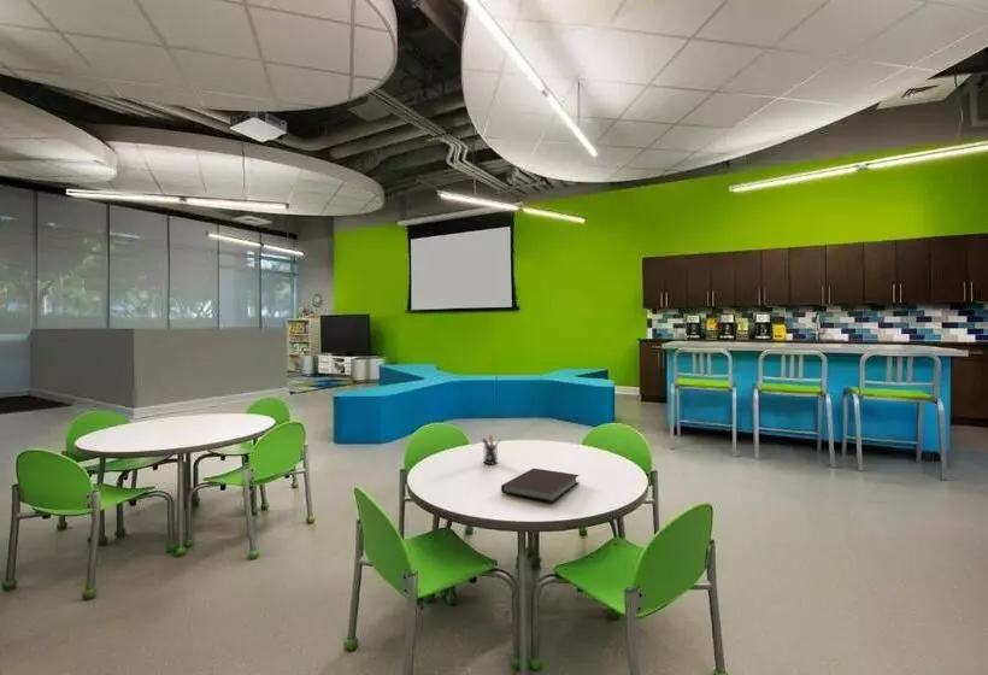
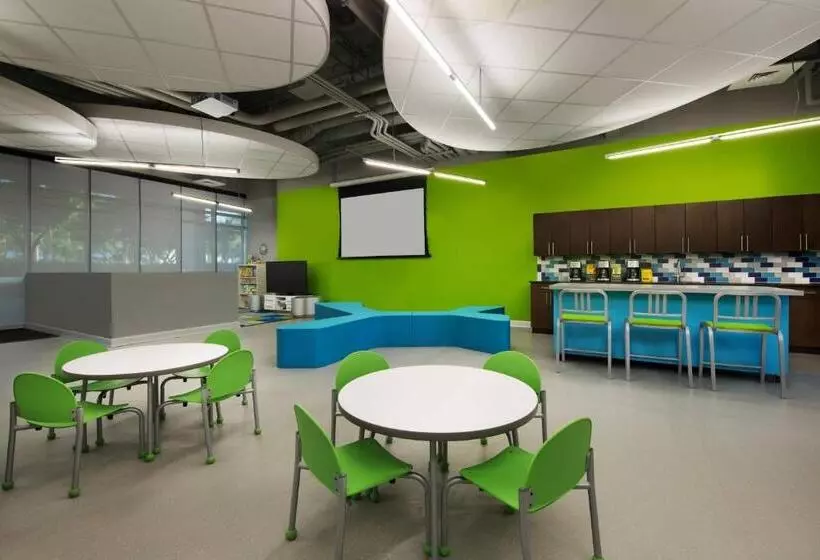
- pen holder (492, 448)
- notebook (541, 483)
